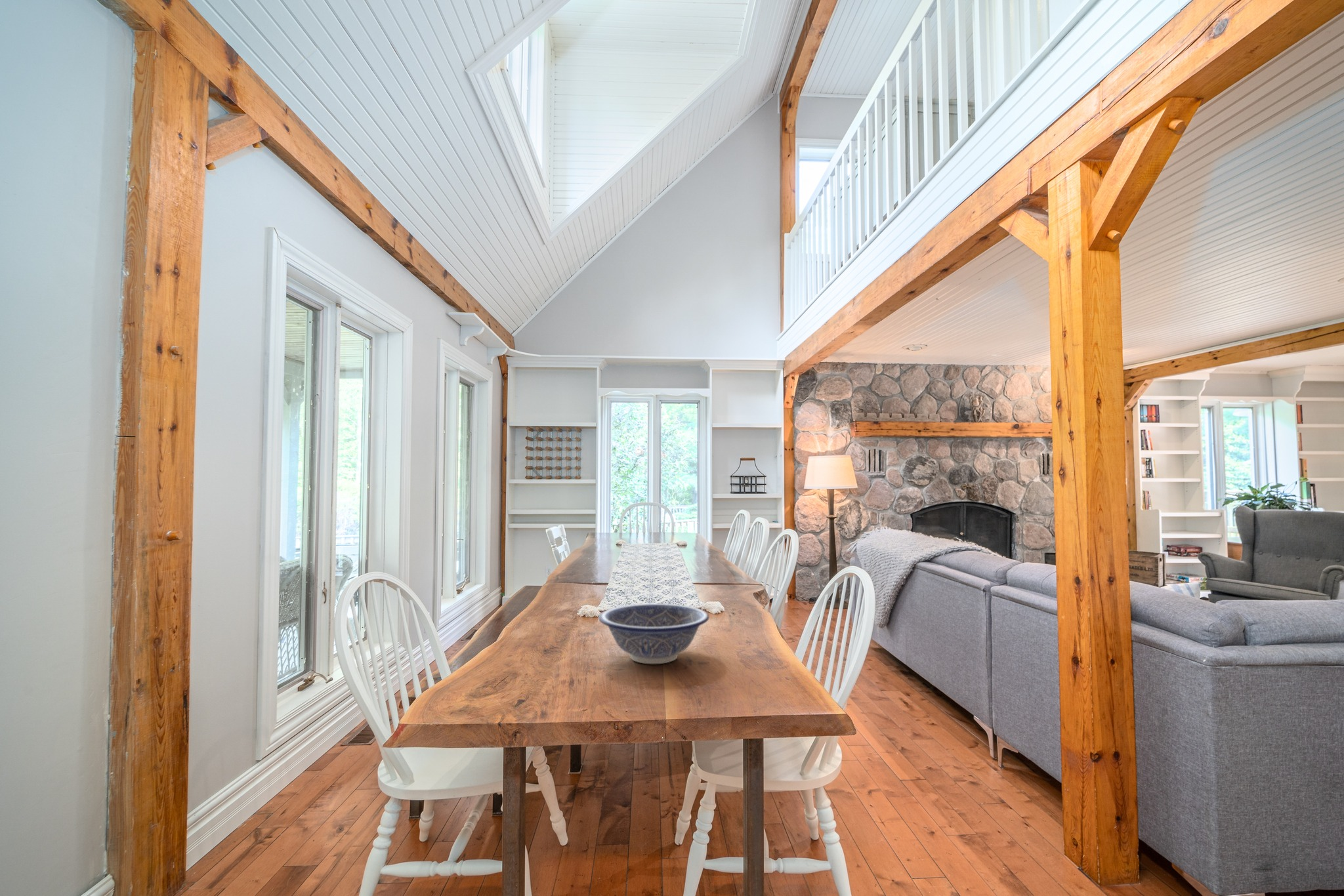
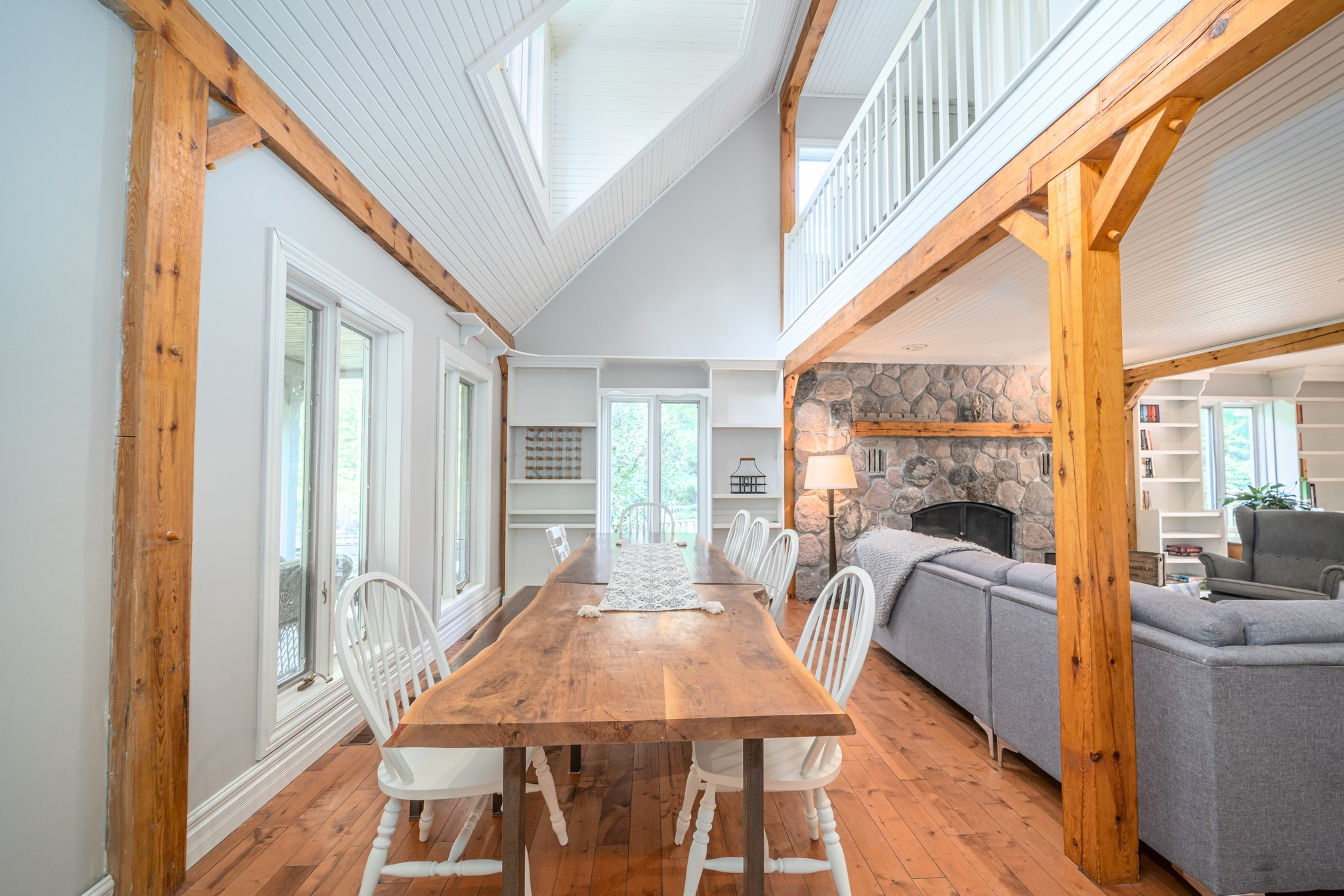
- decorative bowl (654, 636)
